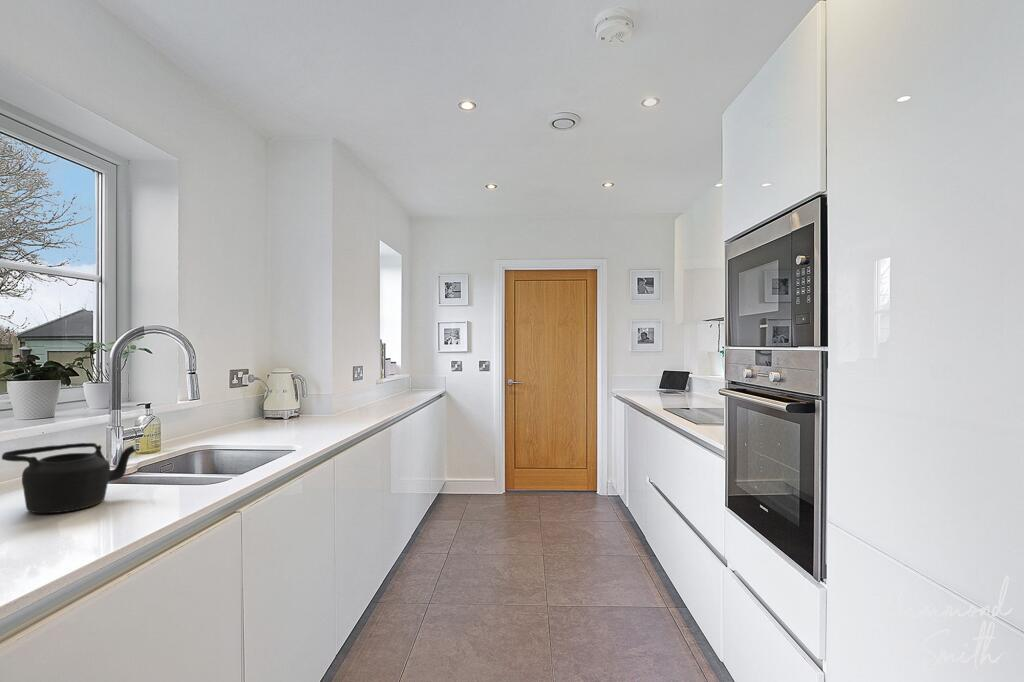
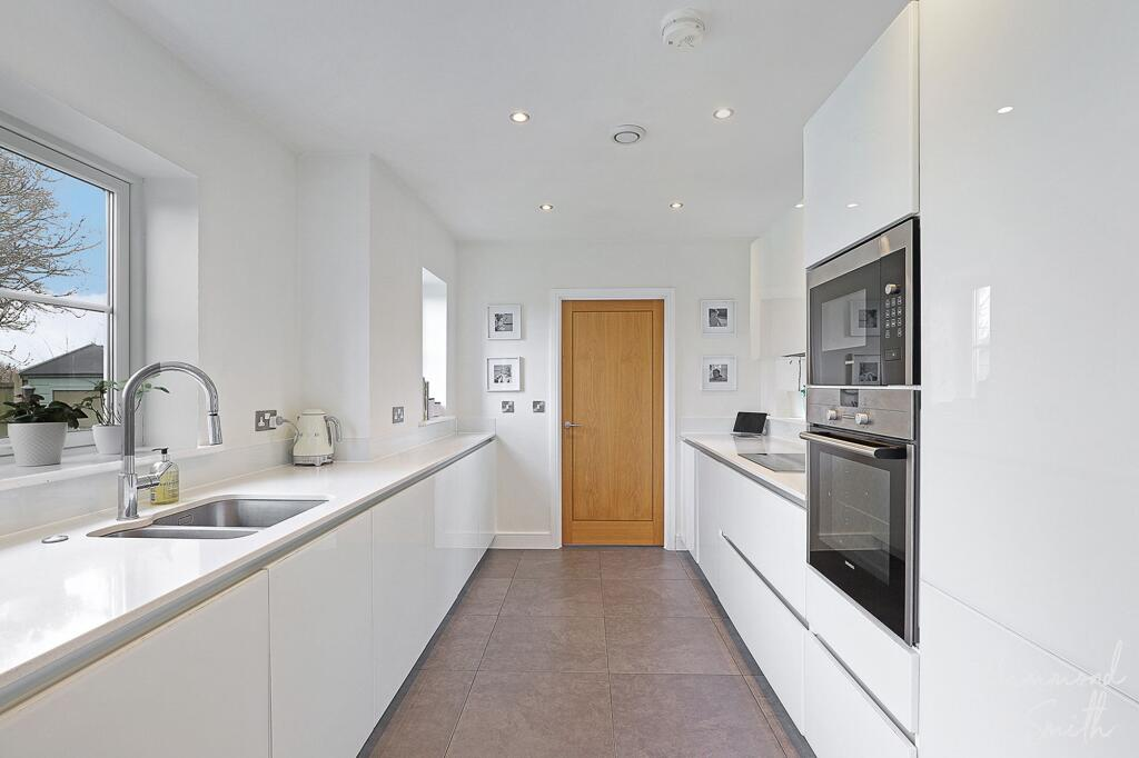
- teapot (73, 475)
